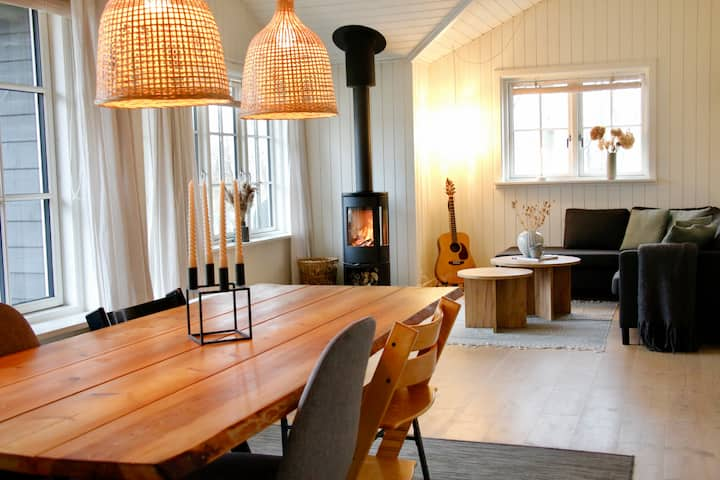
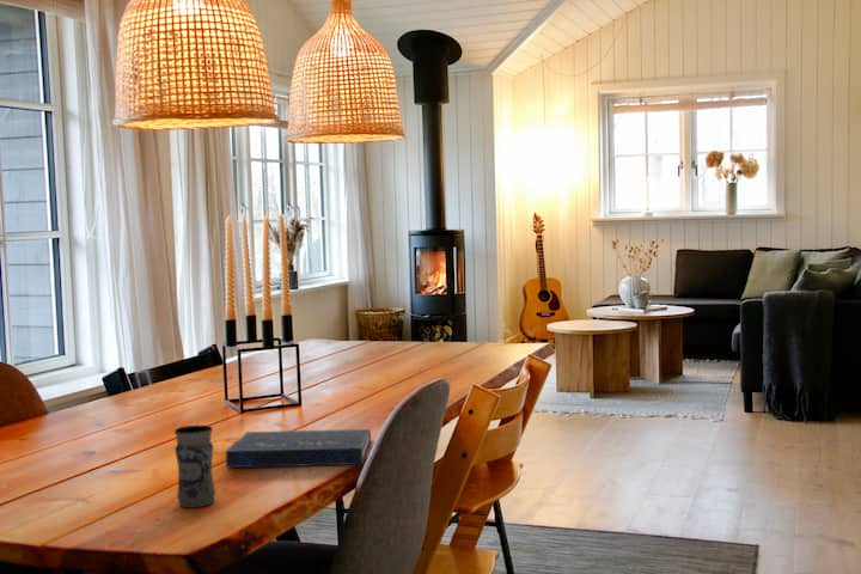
+ book (277, 446)
+ jar (195, 465)
